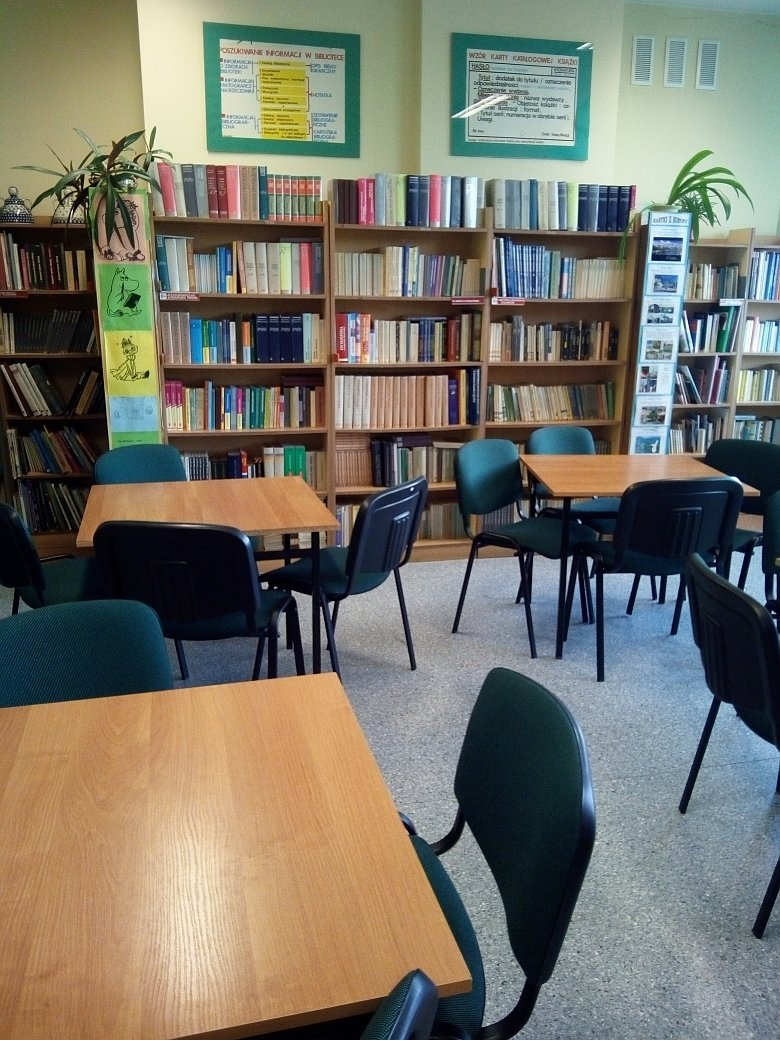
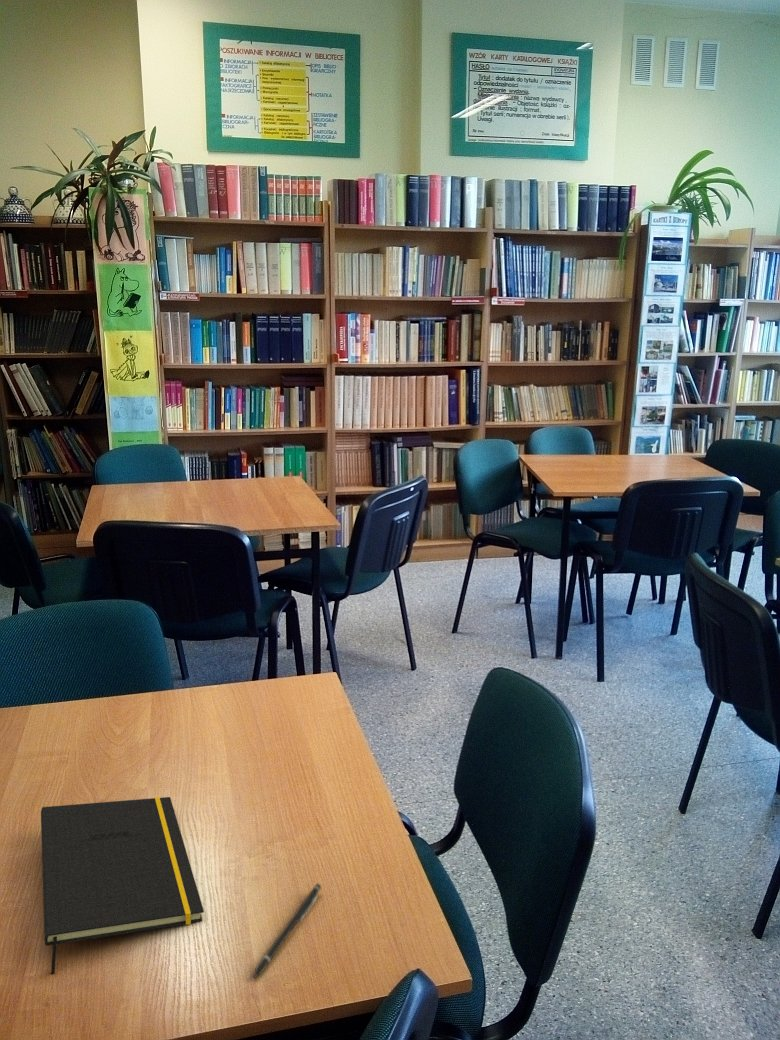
+ notepad (116, 860)
+ pen (288, 929)
